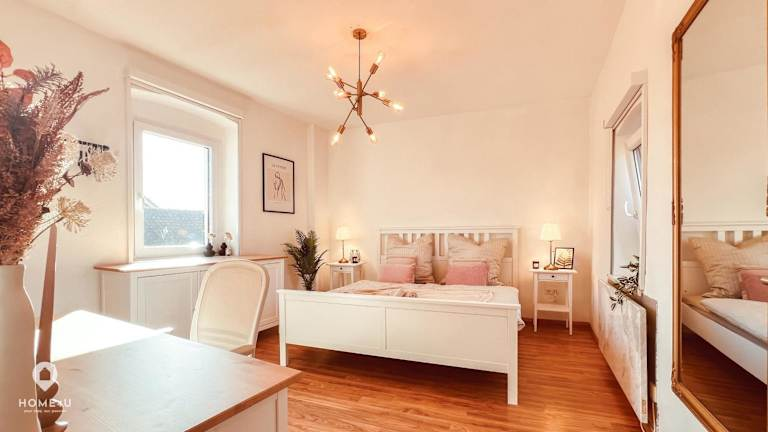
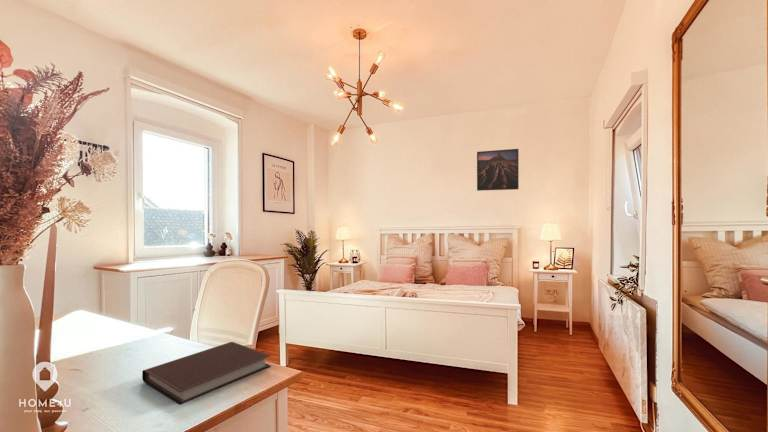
+ notebook (209, 367)
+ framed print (497, 170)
